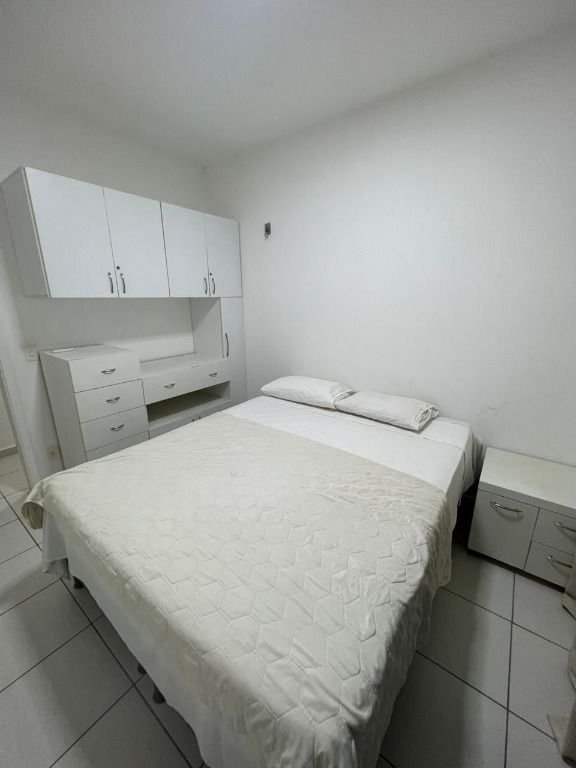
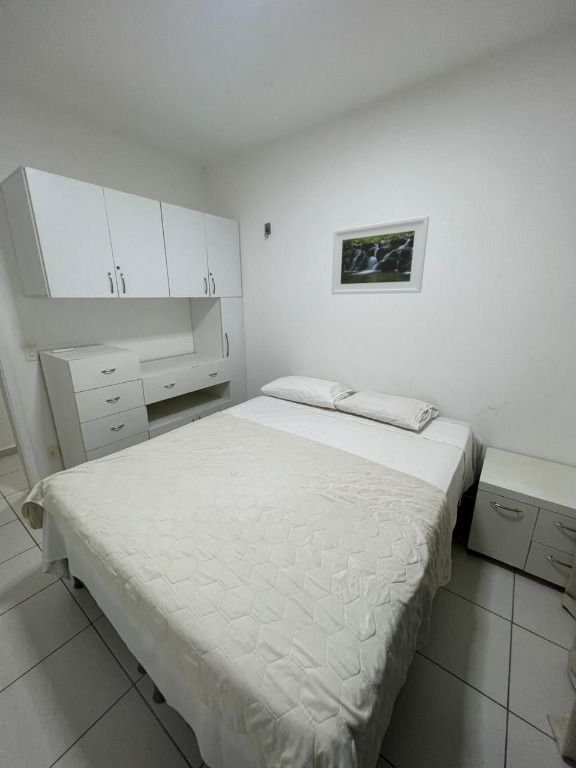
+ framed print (374, 259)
